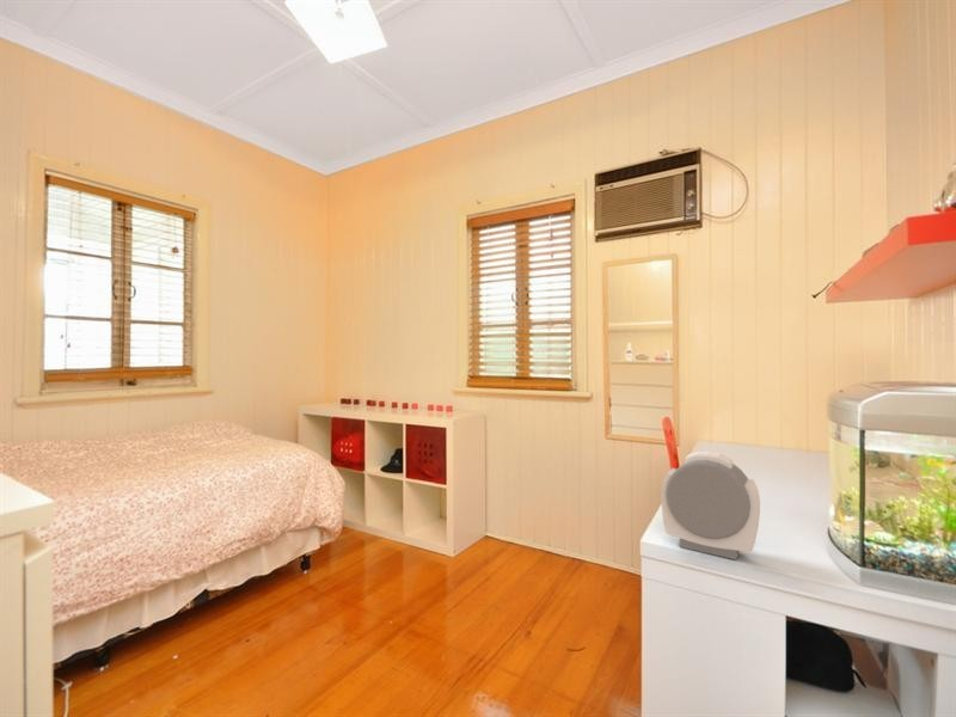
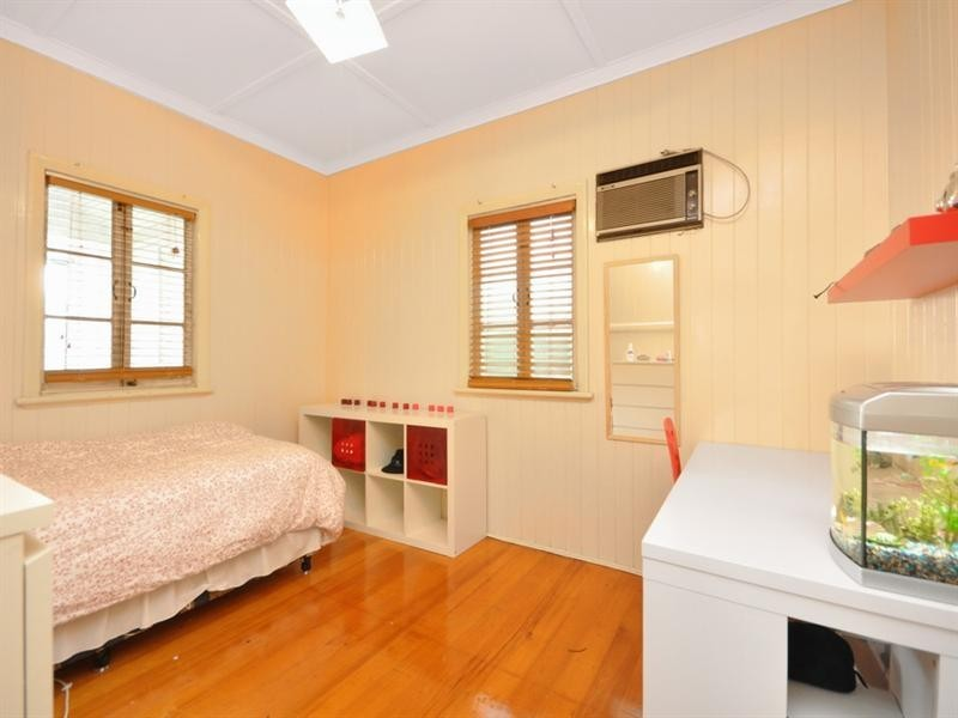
- alarm clock (709, 501)
